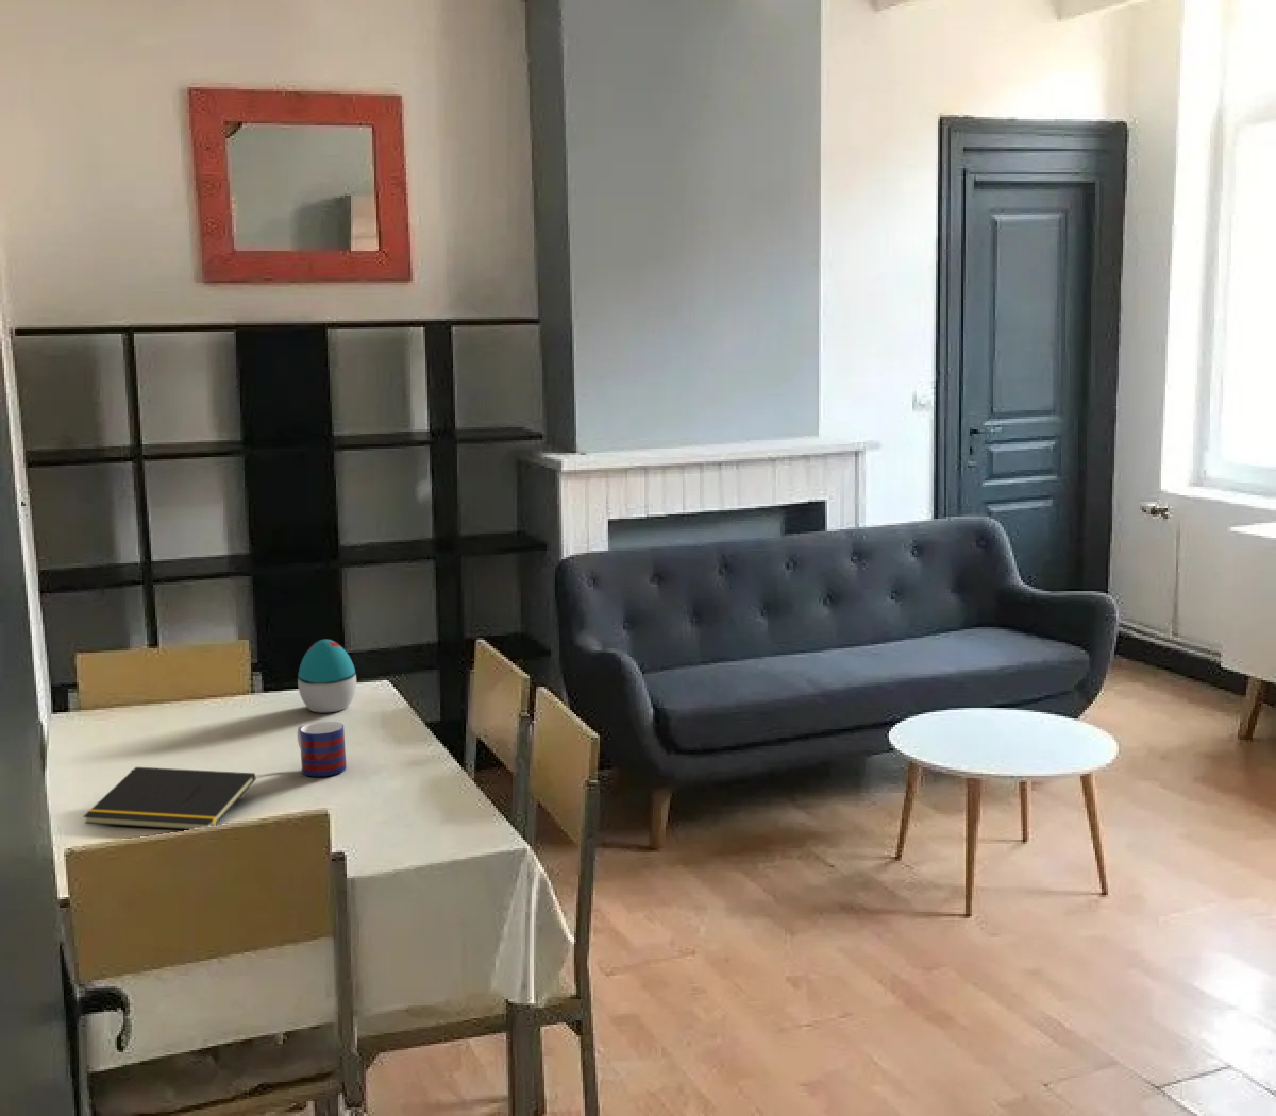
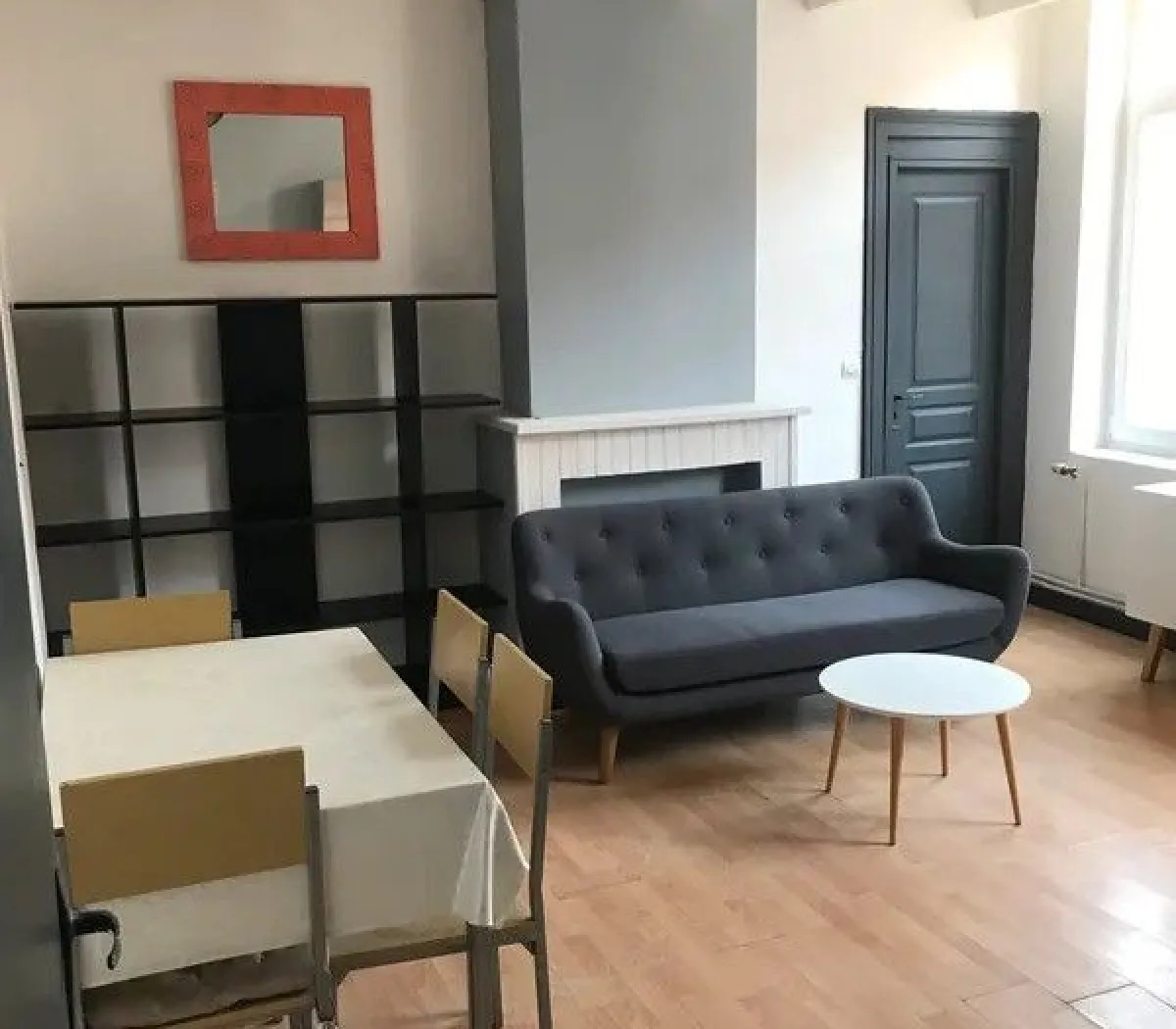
- mug (317, 746)
- decorative egg (327, 674)
- notepad (171, 797)
